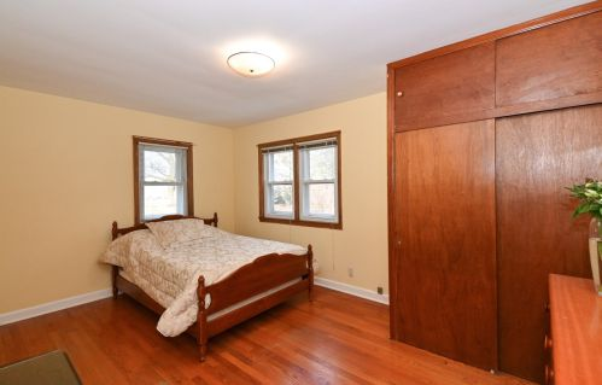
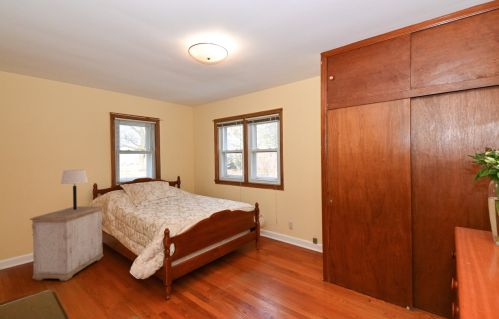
+ table lamp (74, 189)
+ nightstand (71, 239)
